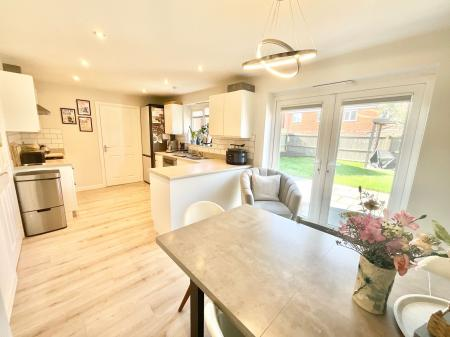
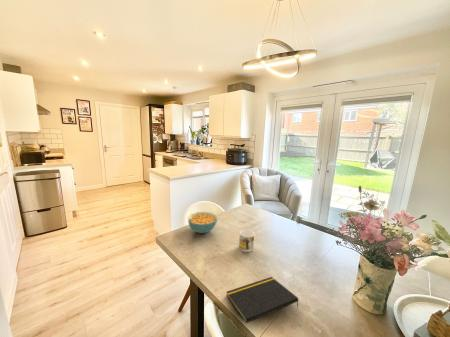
+ notepad (260, 296)
+ mug (248, 239)
+ cereal bowl (202, 224)
